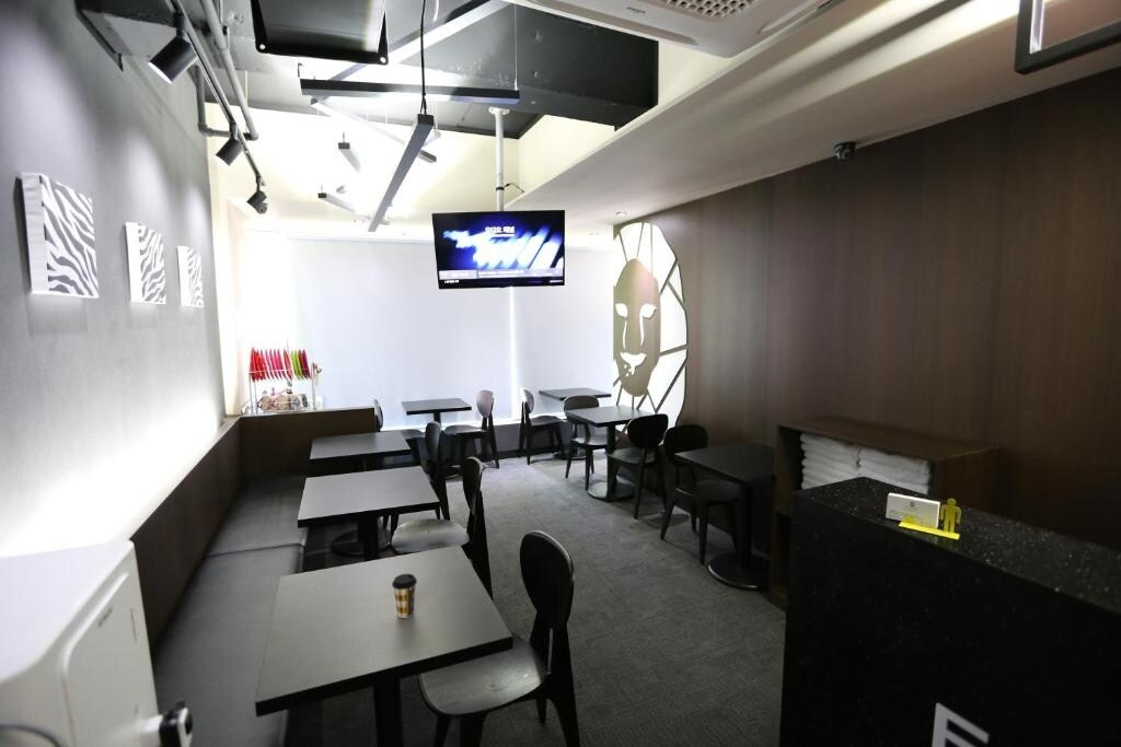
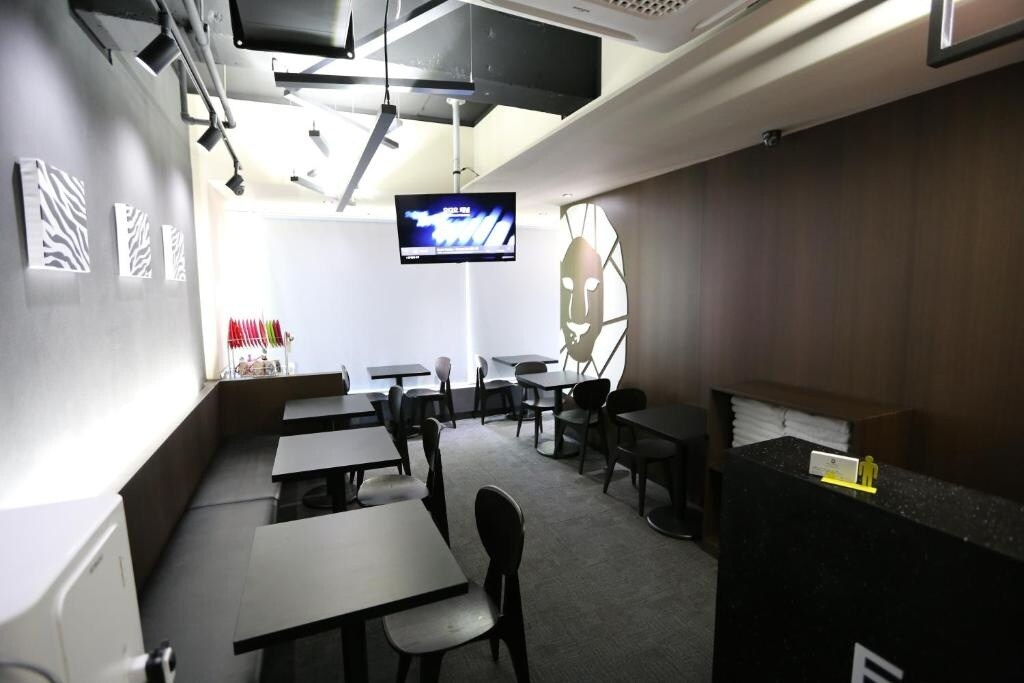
- coffee cup (404, 596)
